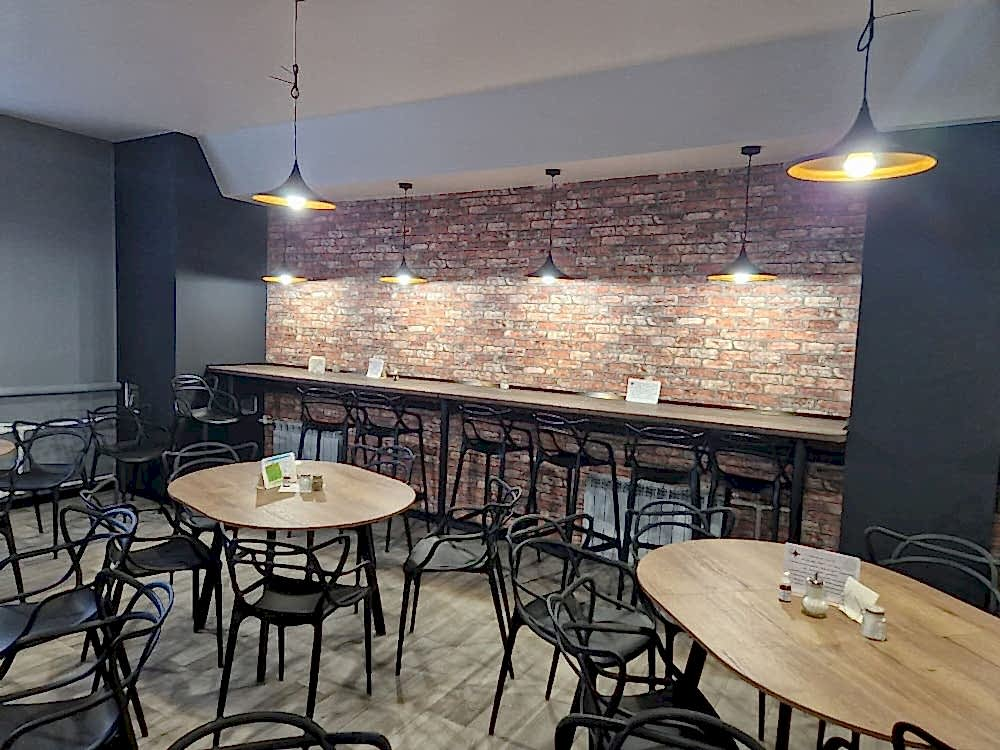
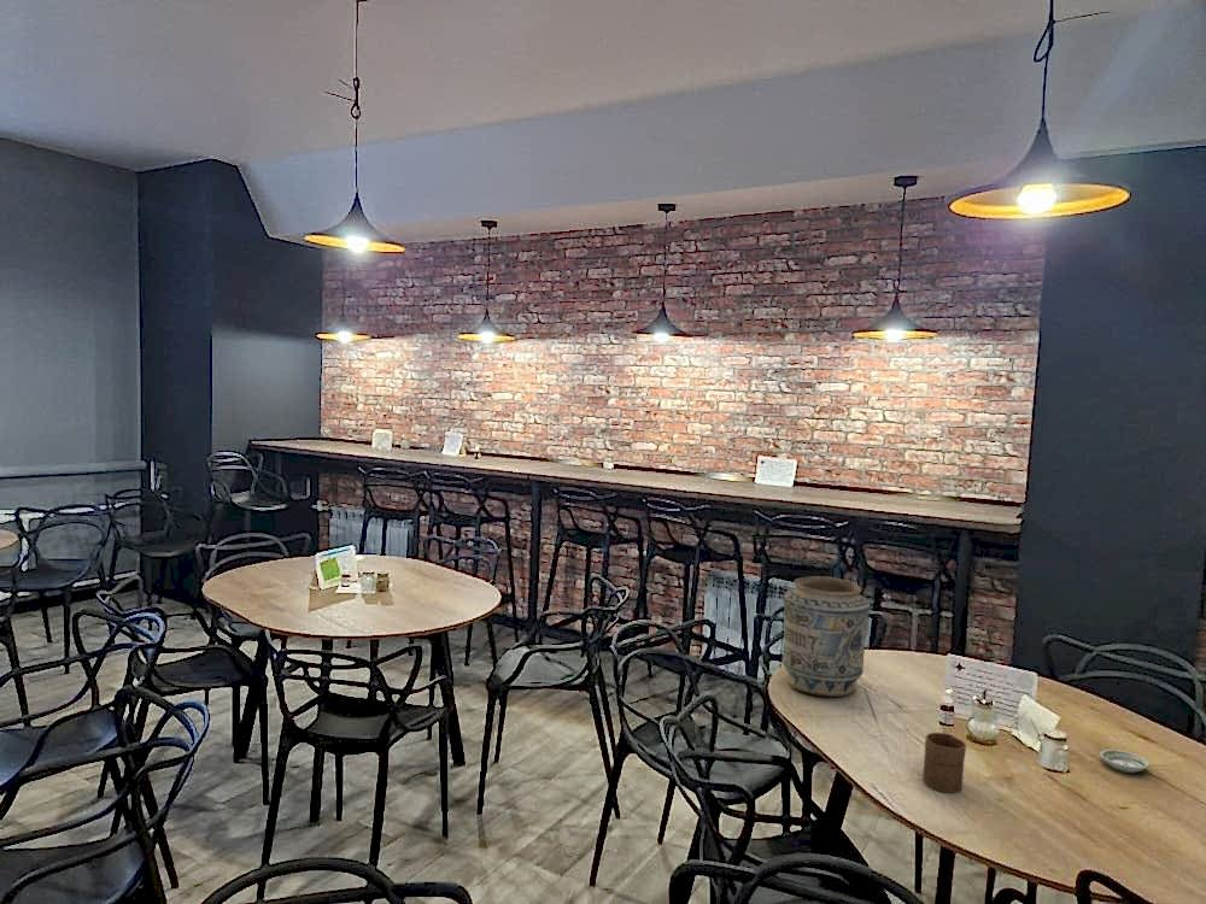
+ vase (824, 634)
+ cup (944, 762)
+ saucer (1123, 763)
